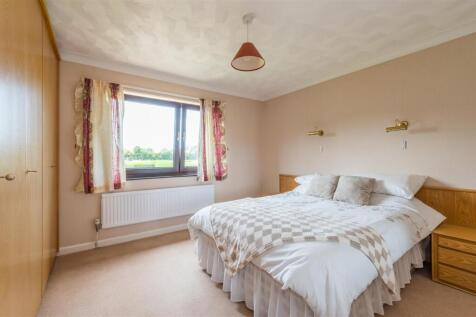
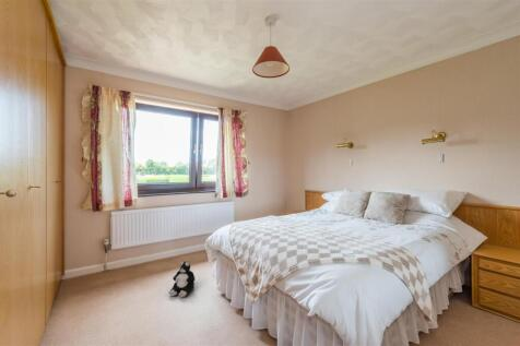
+ plush toy (182, 276)
